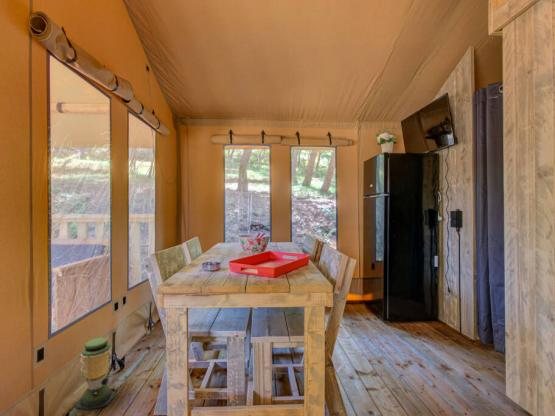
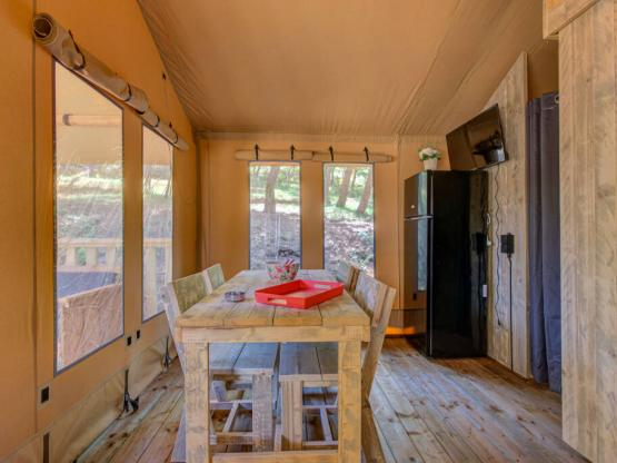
- lantern (95, 370)
